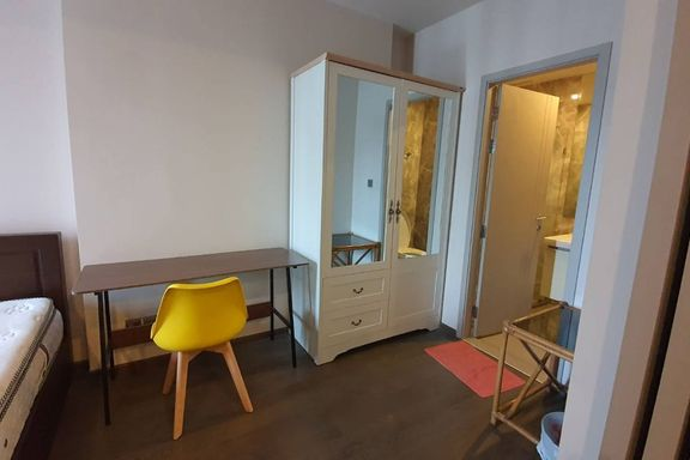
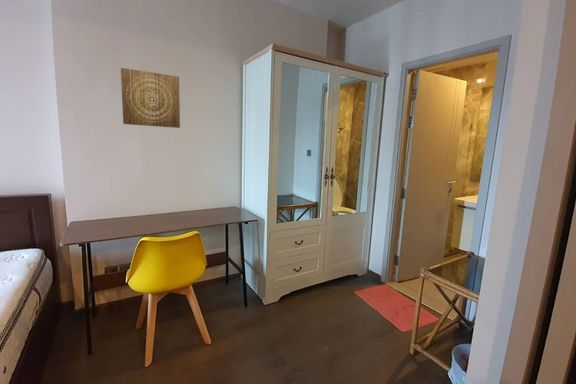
+ wall art (151, 99)
